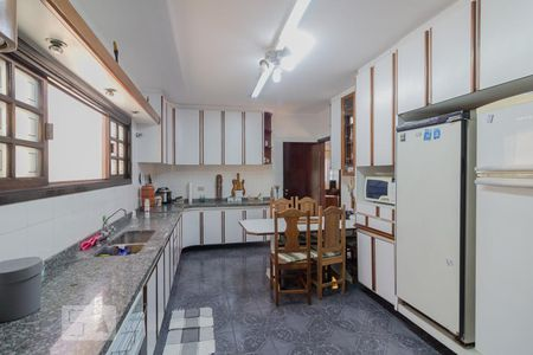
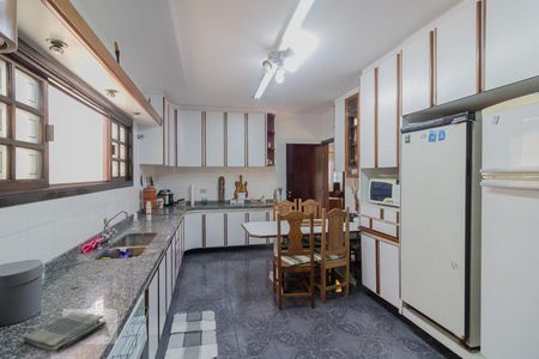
+ dish towel (67, 328)
